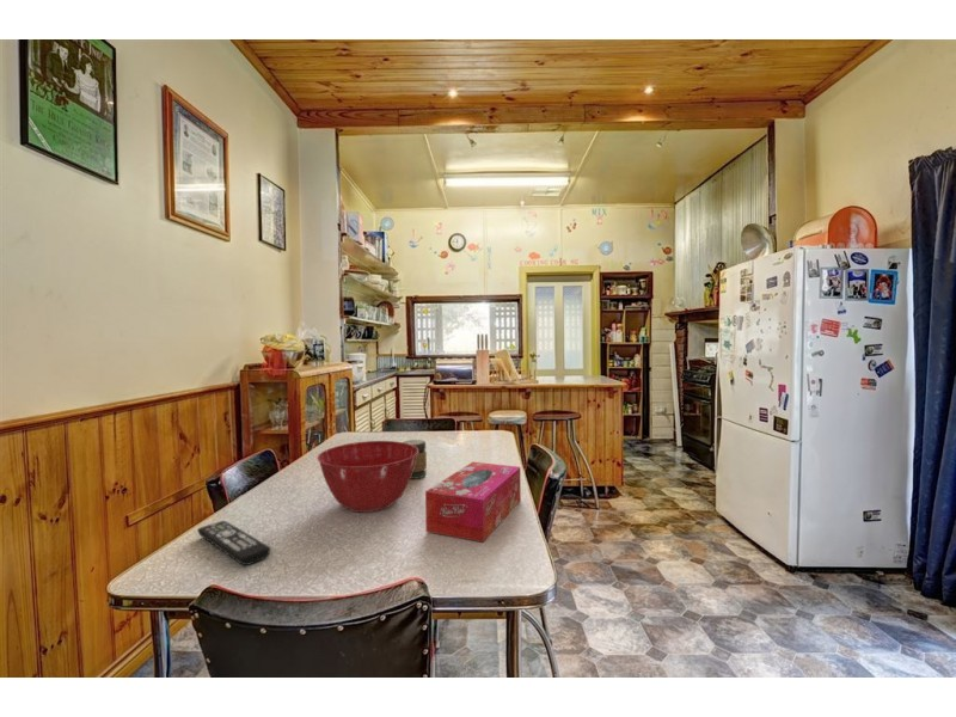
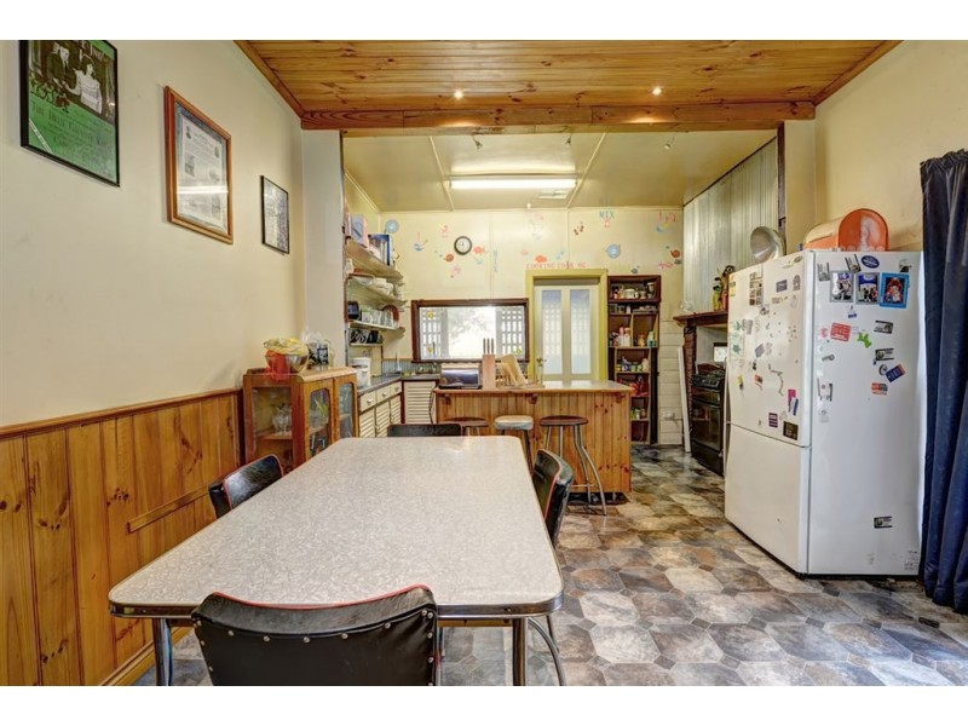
- remote control (232, 541)
- mixing bowl (369, 477)
- jar (416, 458)
- tissue box (477, 496)
